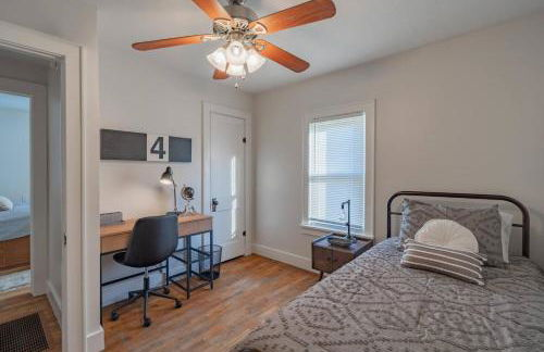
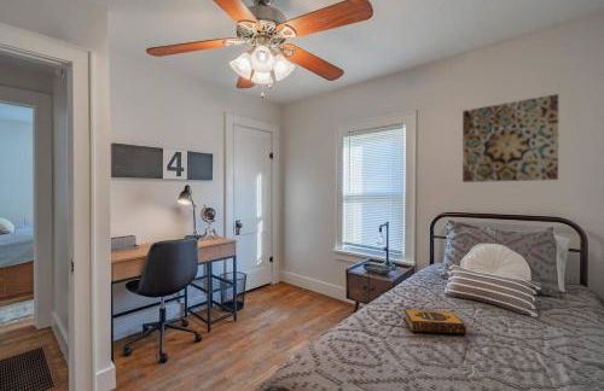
+ hardback book (432, 321)
+ wall art (506, 142)
